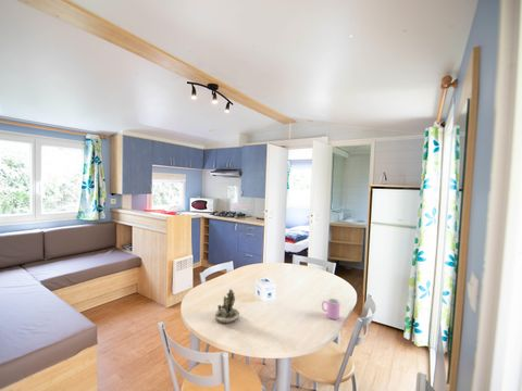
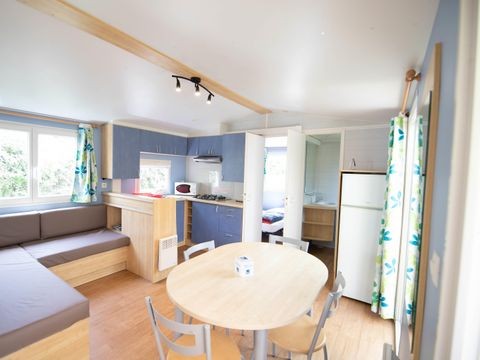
- cup (330, 307)
- succulent planter (226, 303)
